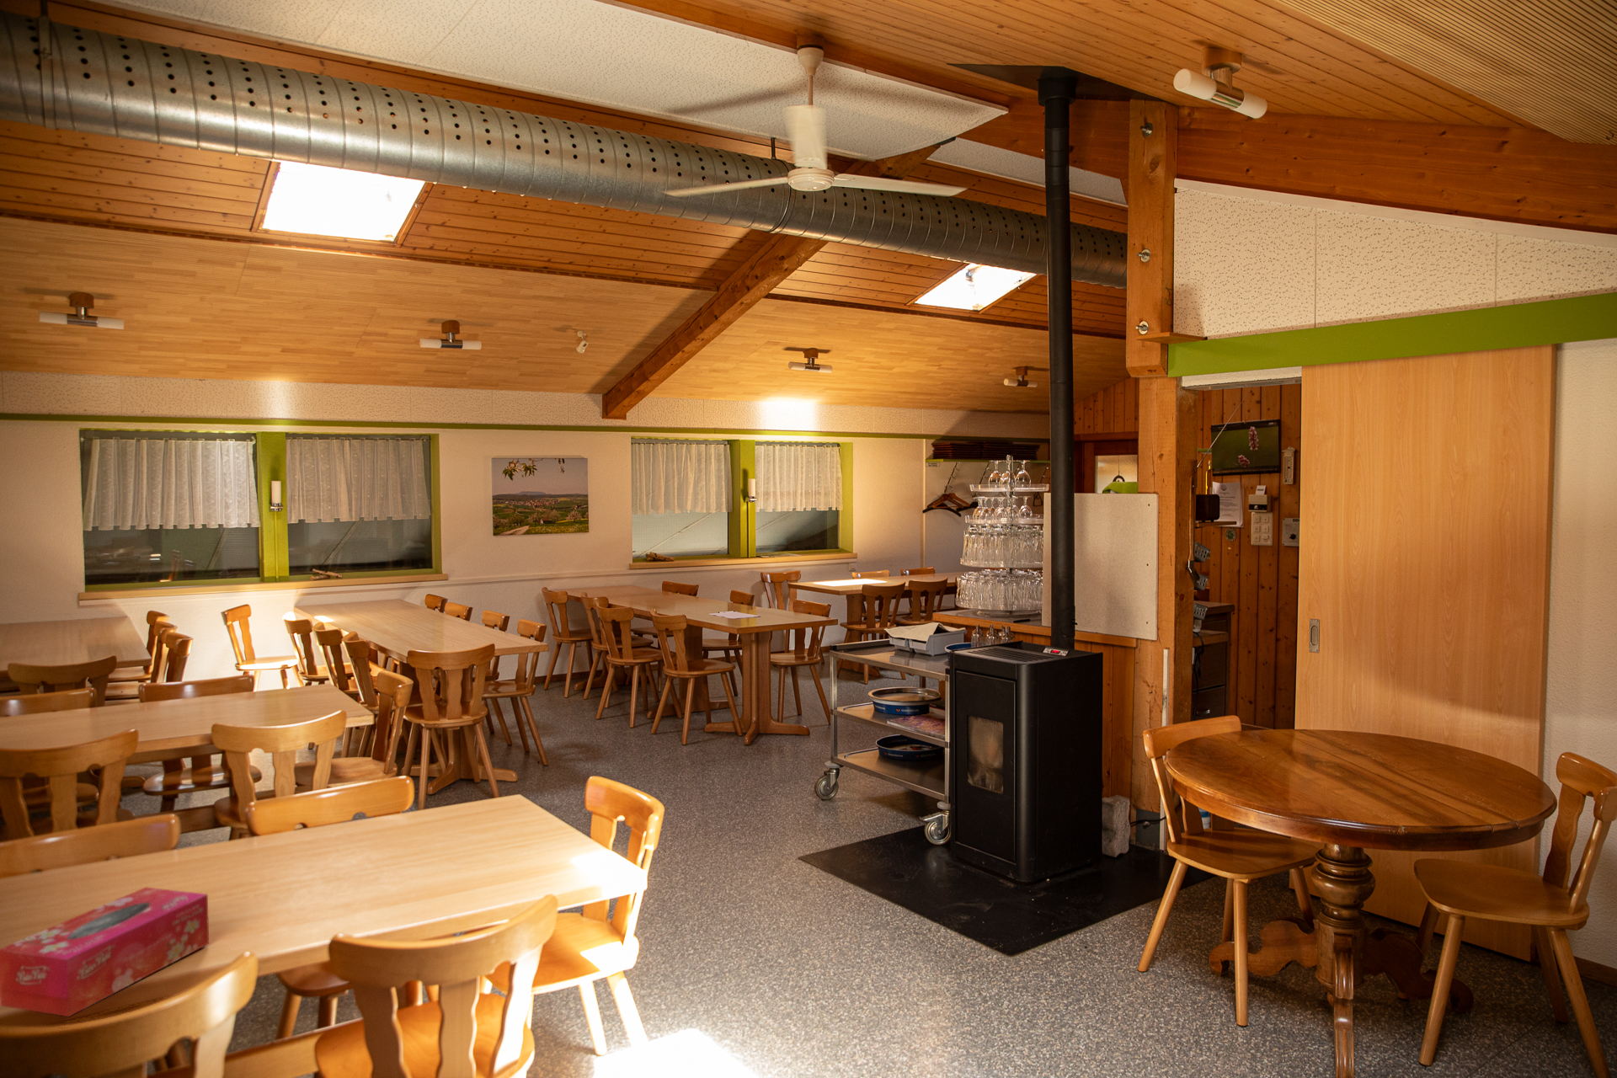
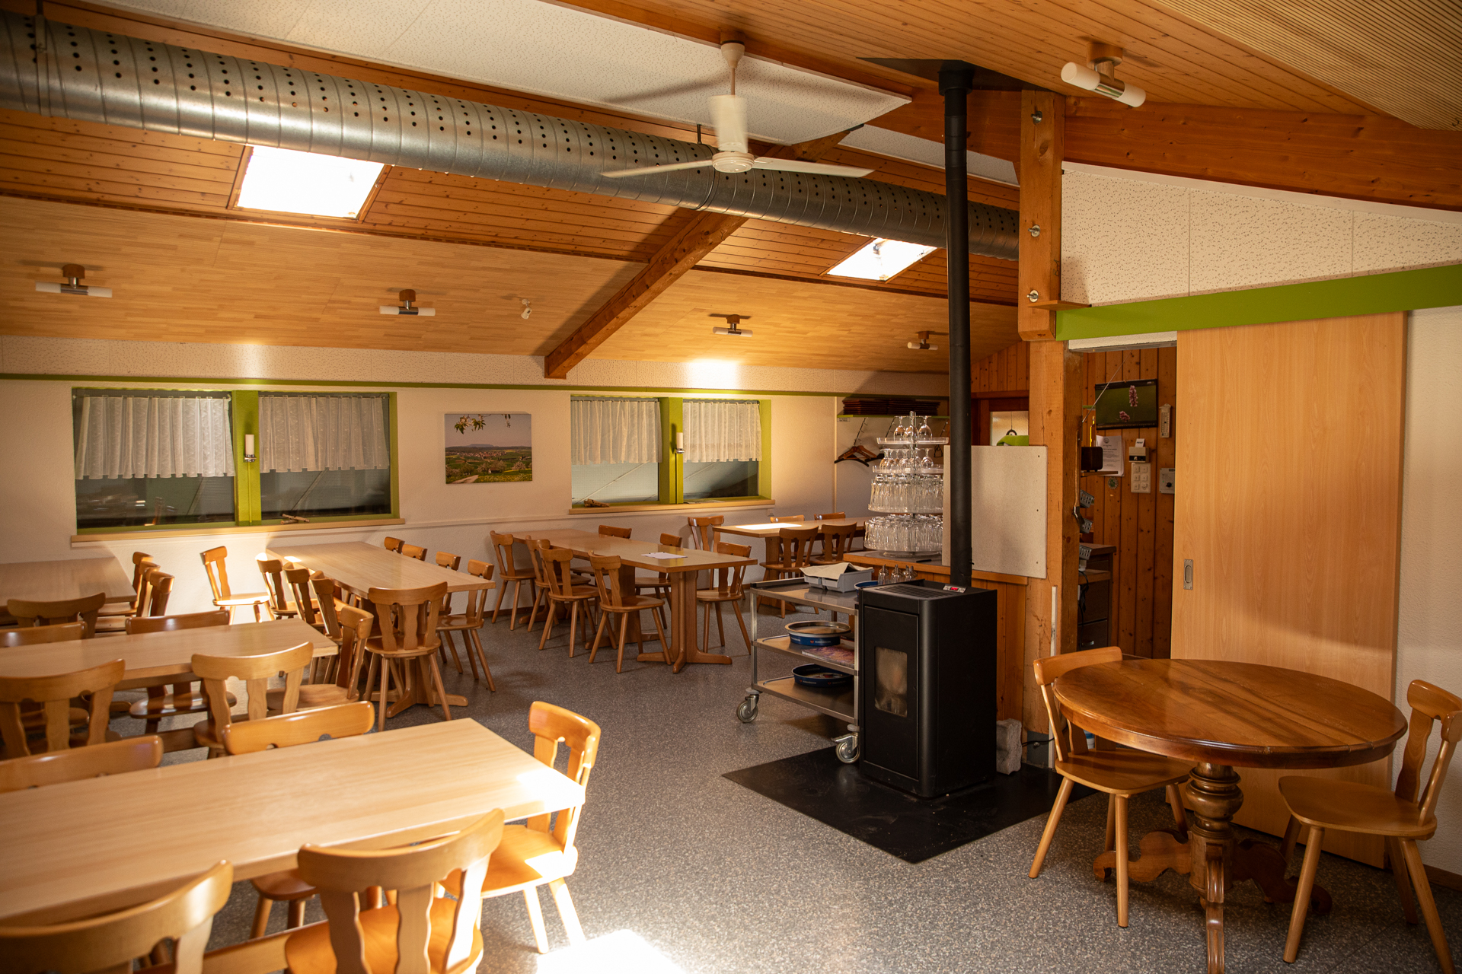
- tissue box (111, 946)
